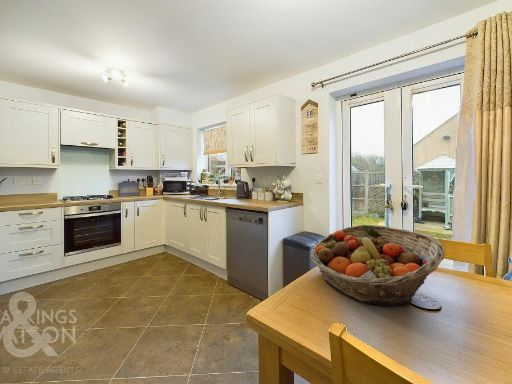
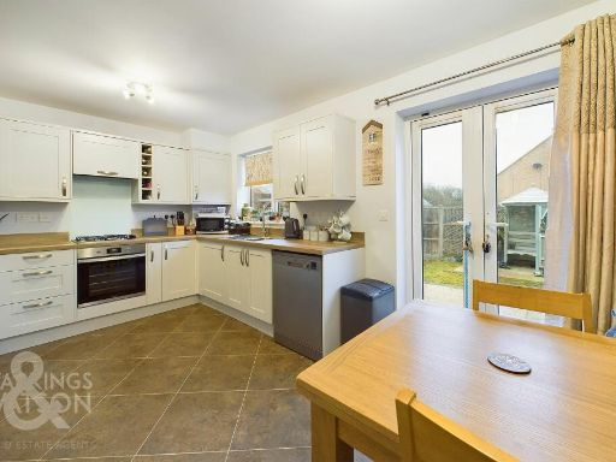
- fruit basket (367, 257)
